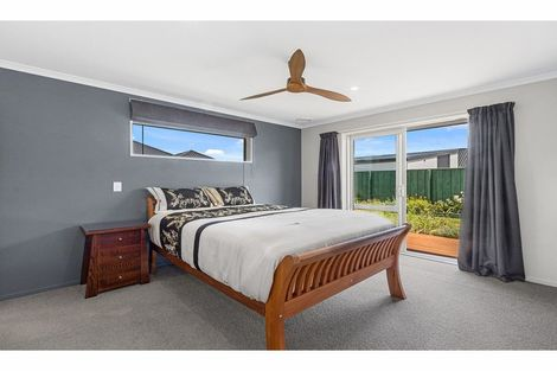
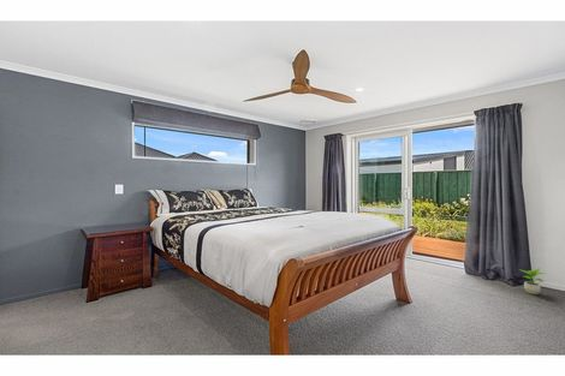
+ potted plant (533, 279)
